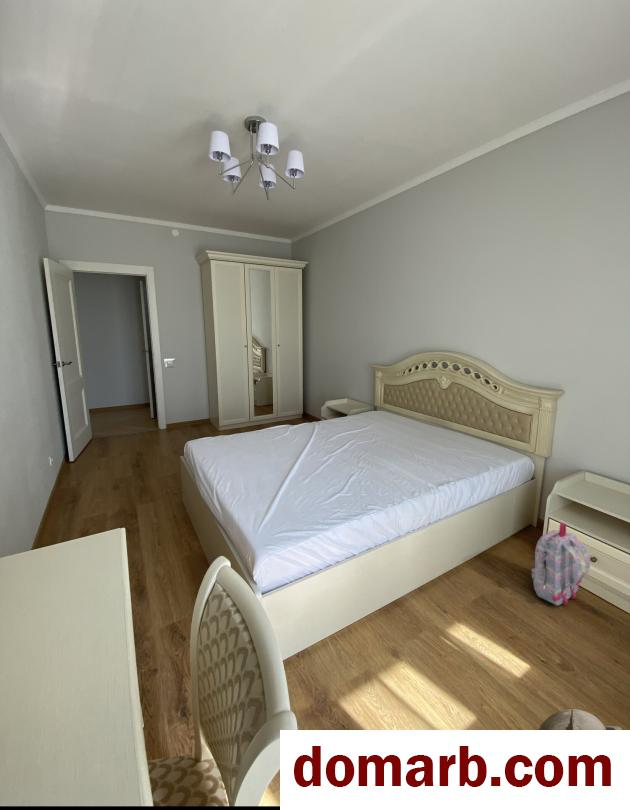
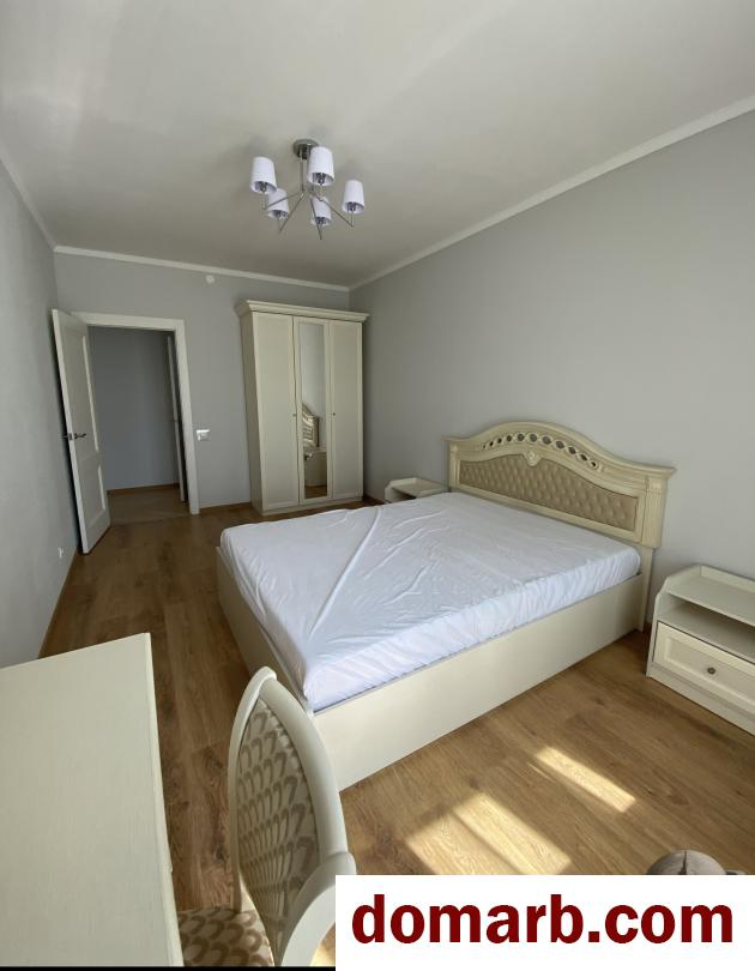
- backpack (561, 561)
